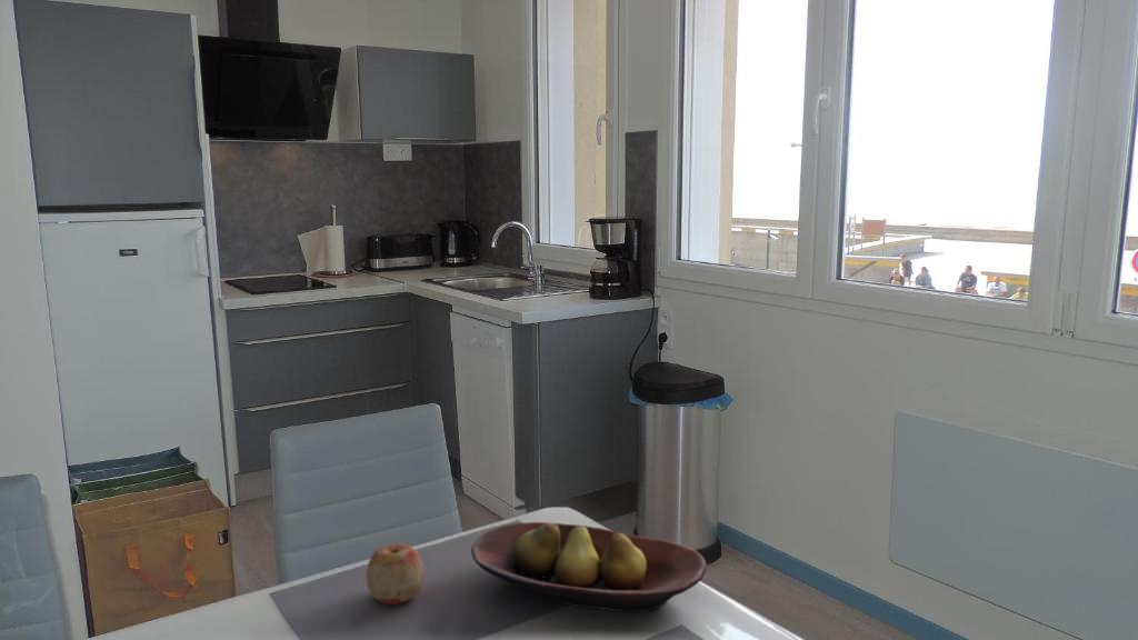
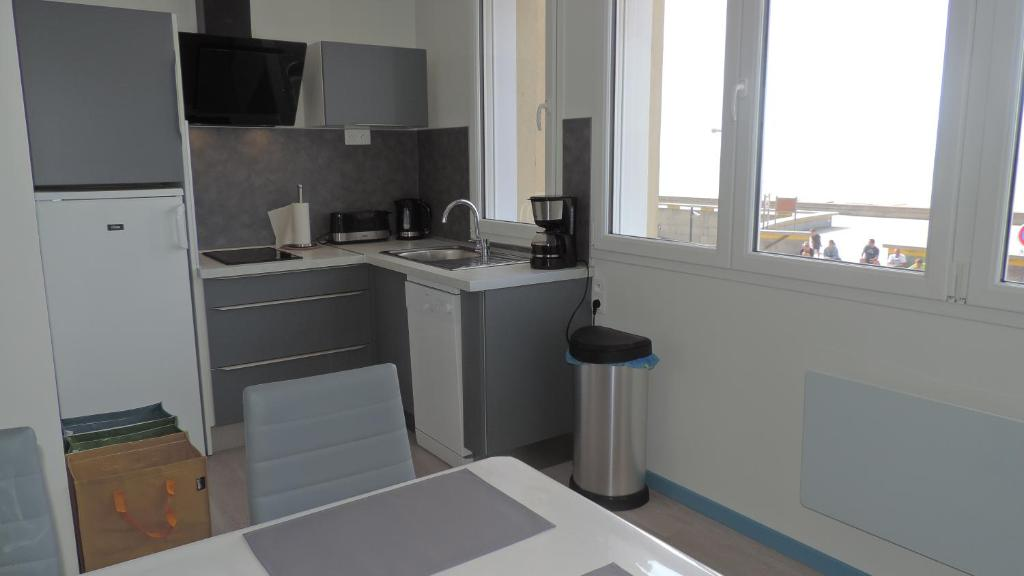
- fruit bowl (586, 558)
- apple (395, 572)
